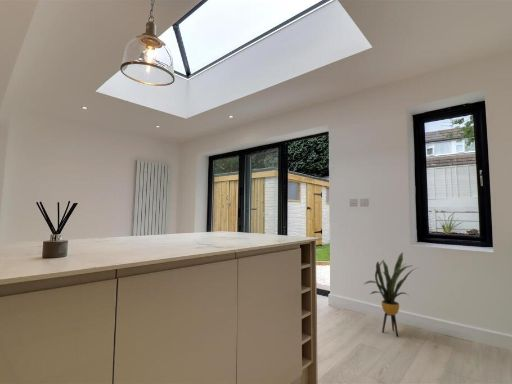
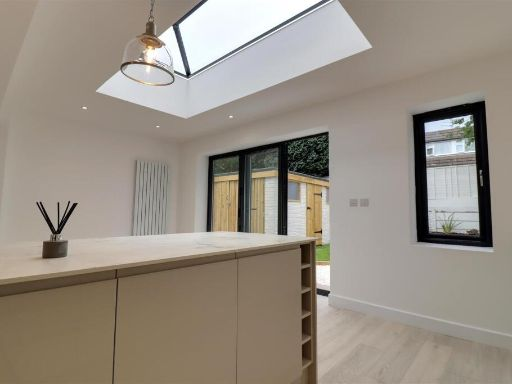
- house plant (394, 293)
